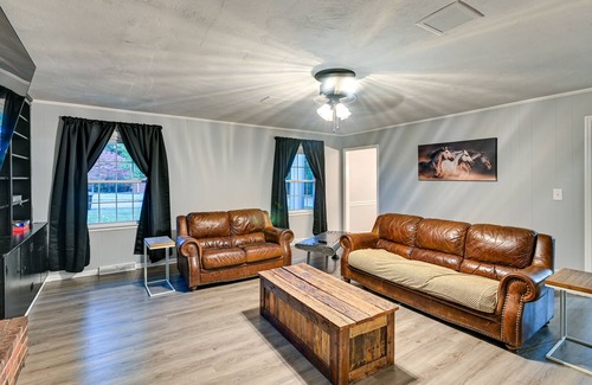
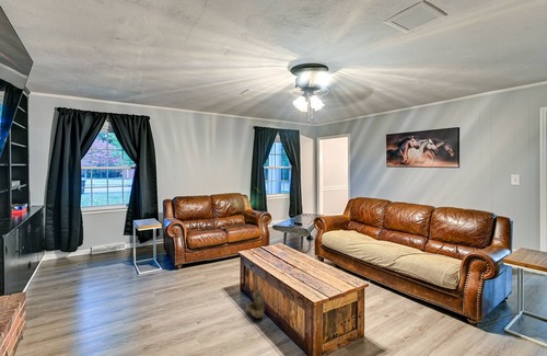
+ wall caddy (254, 302)
